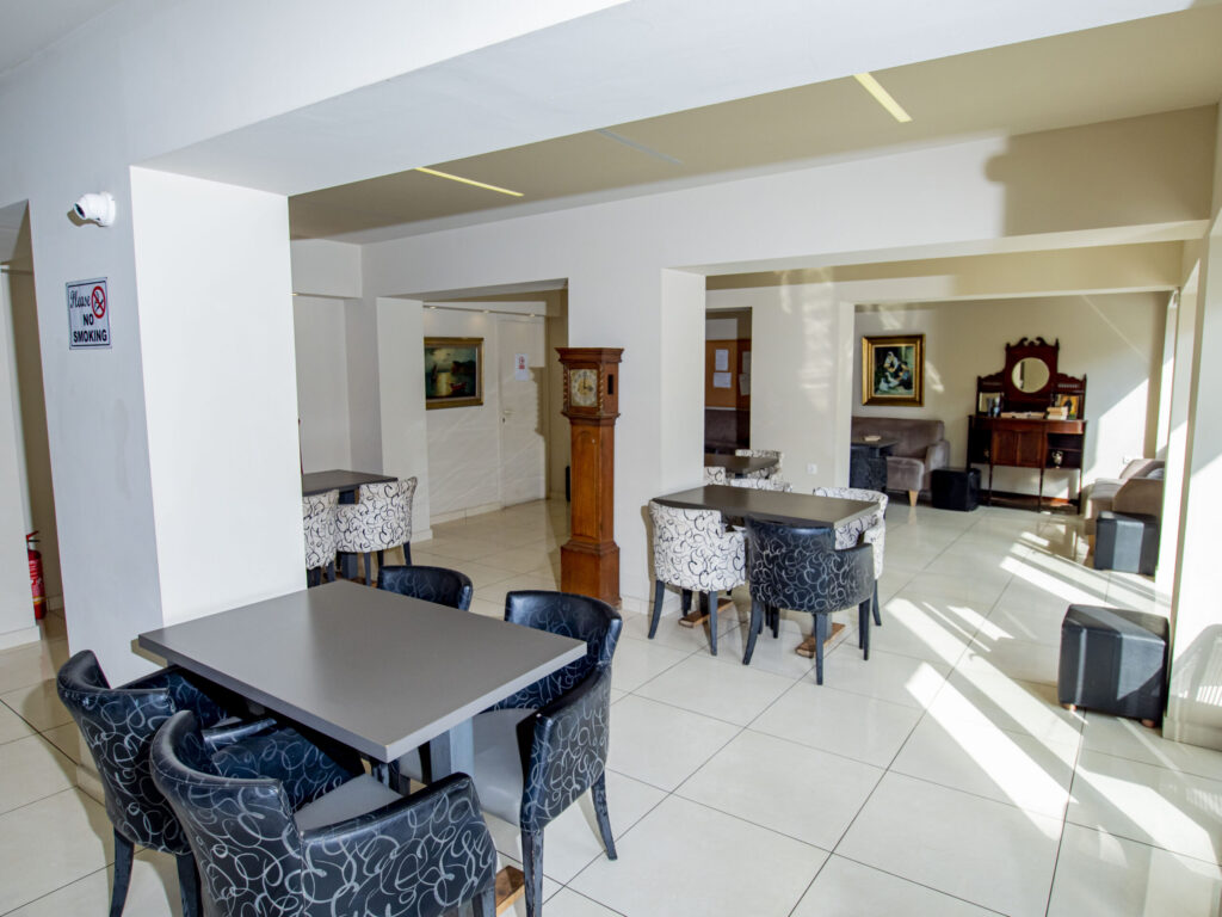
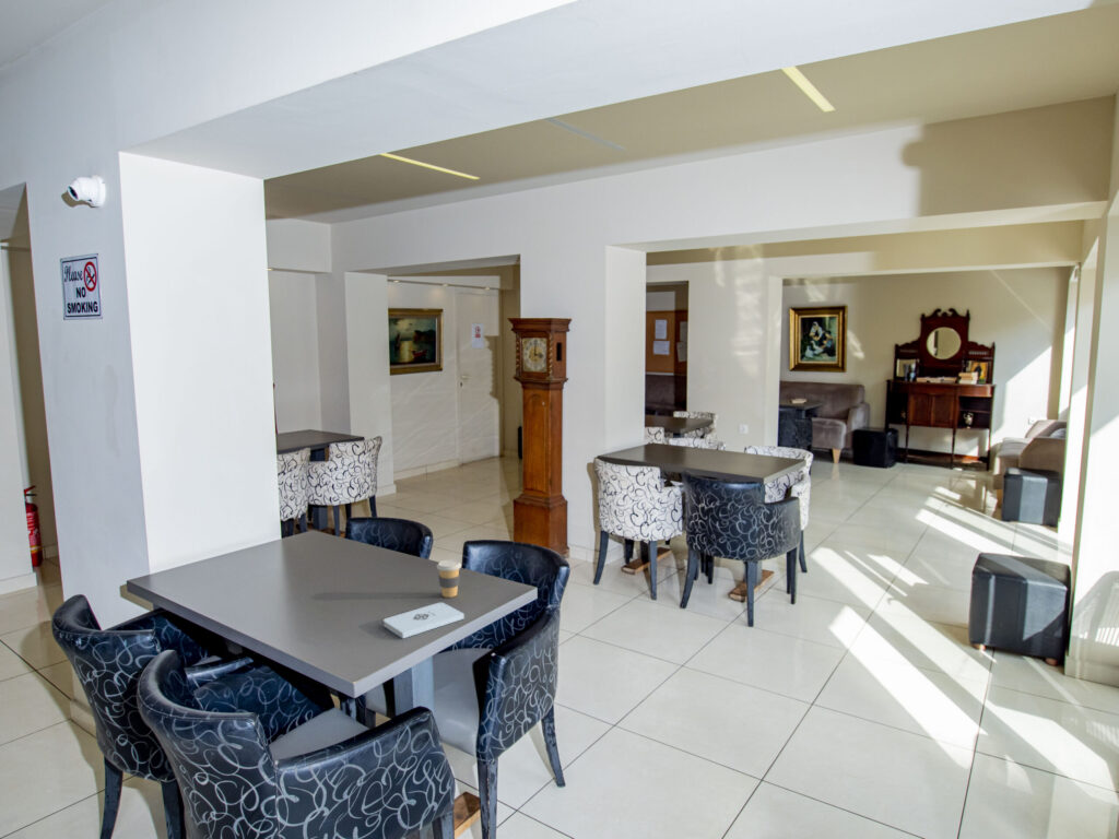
+ coffee cup (449, 578)
+ notepad (423, 618)
